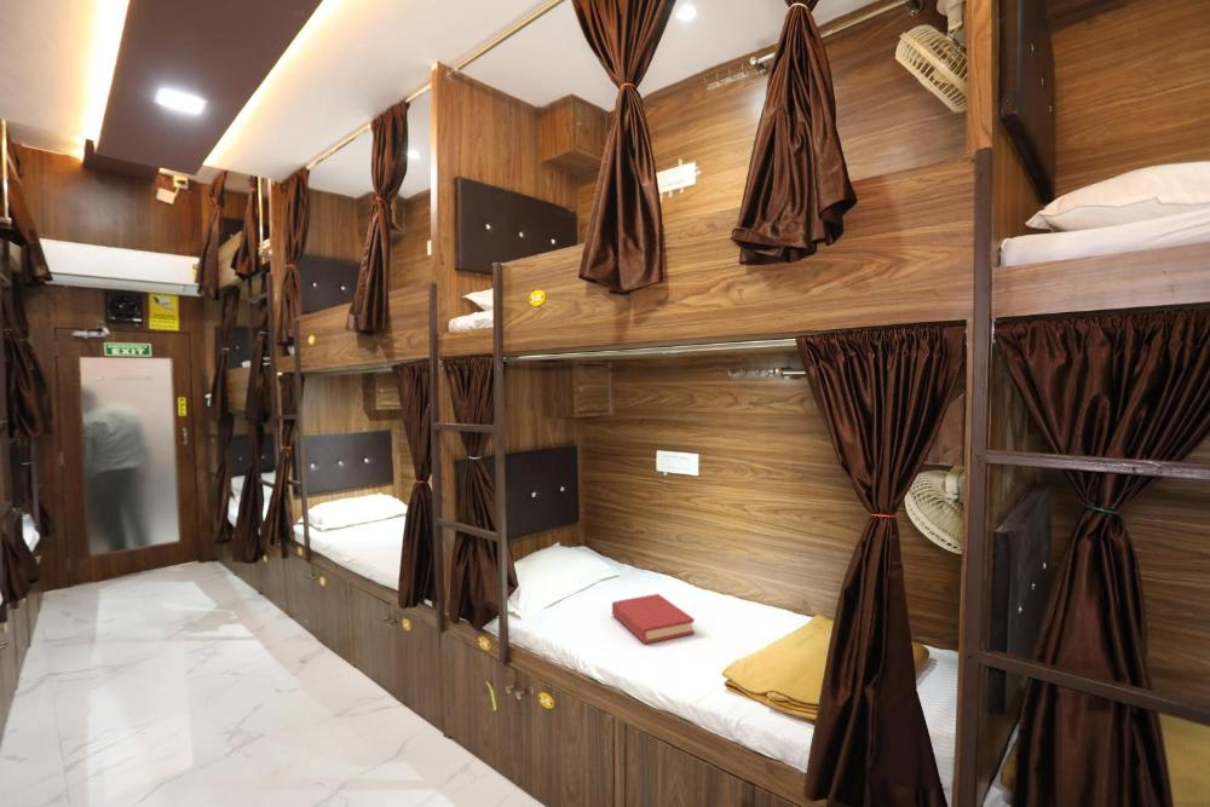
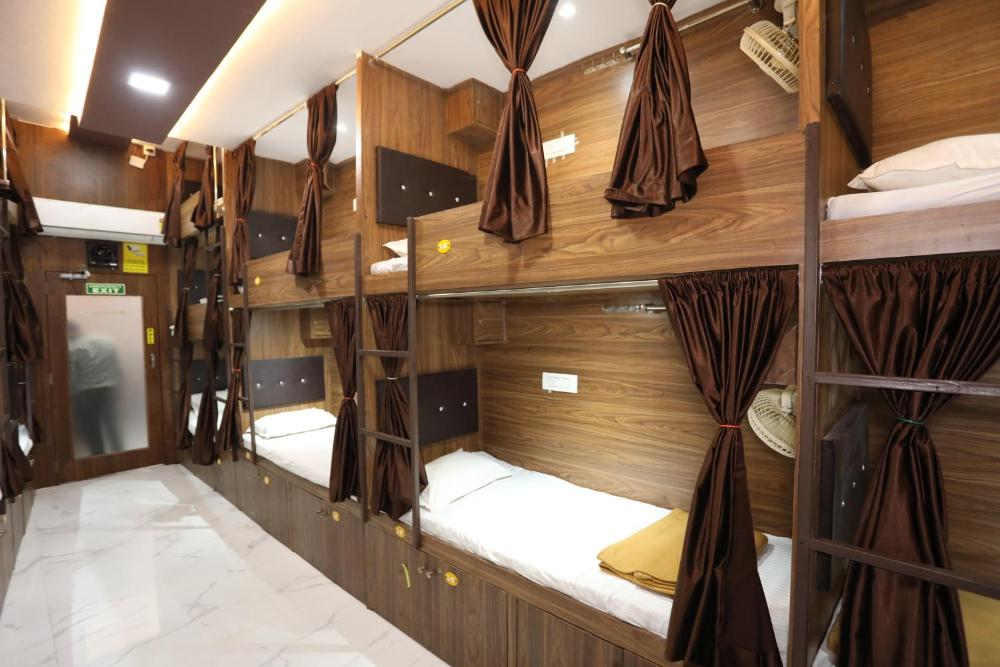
- hardback book (651, 617)
